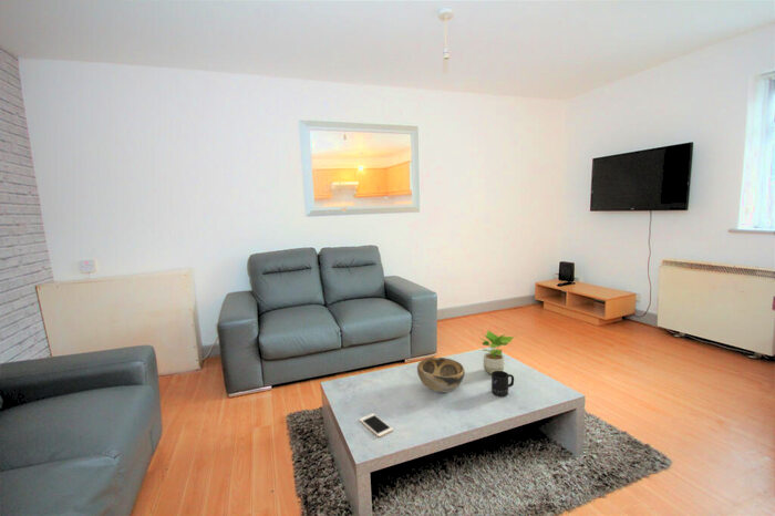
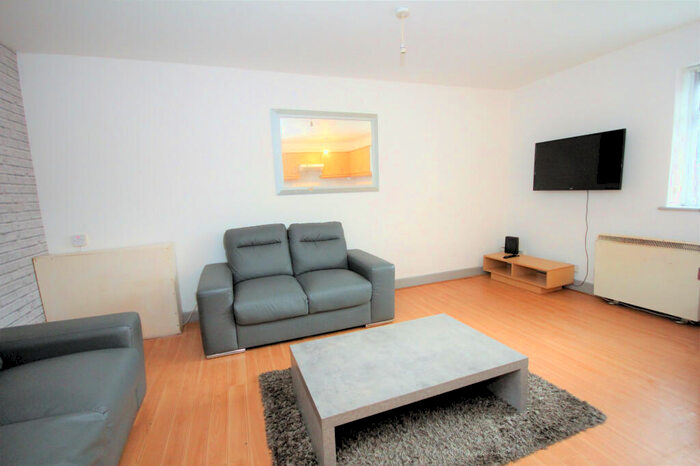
- cell phone (375, 424)
- potted plant (497, 351)
- mug (503, 382)
- decorative bowl (441, 376)
